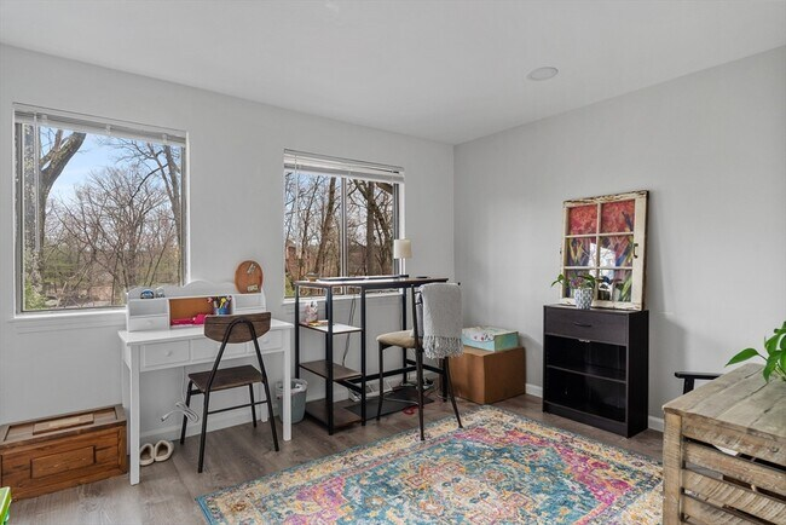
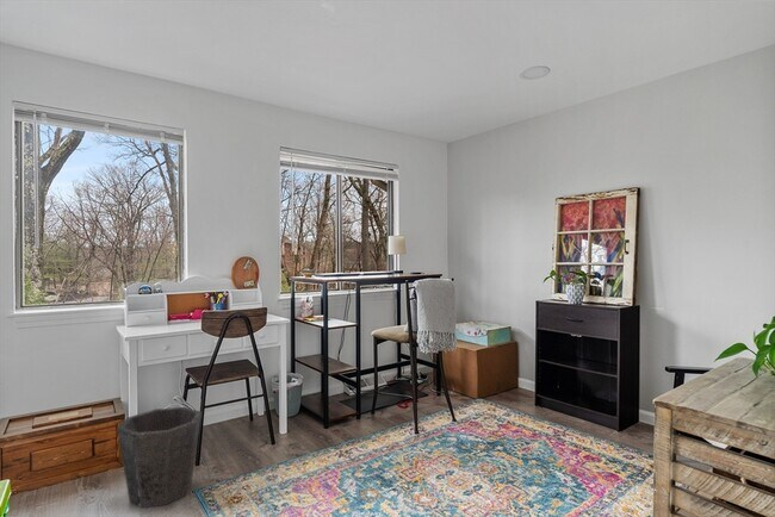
+ waste bin (161, 455)
